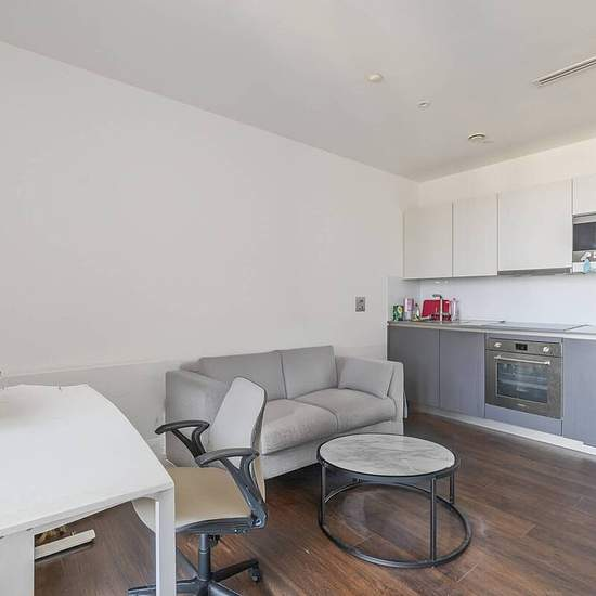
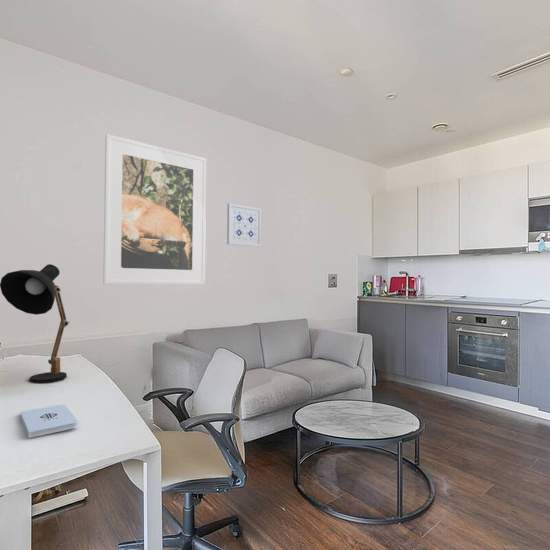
+ notepad (48, 419)
+ wall art (244, 225)
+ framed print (159, 215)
+ desk lamp (42, 313)
